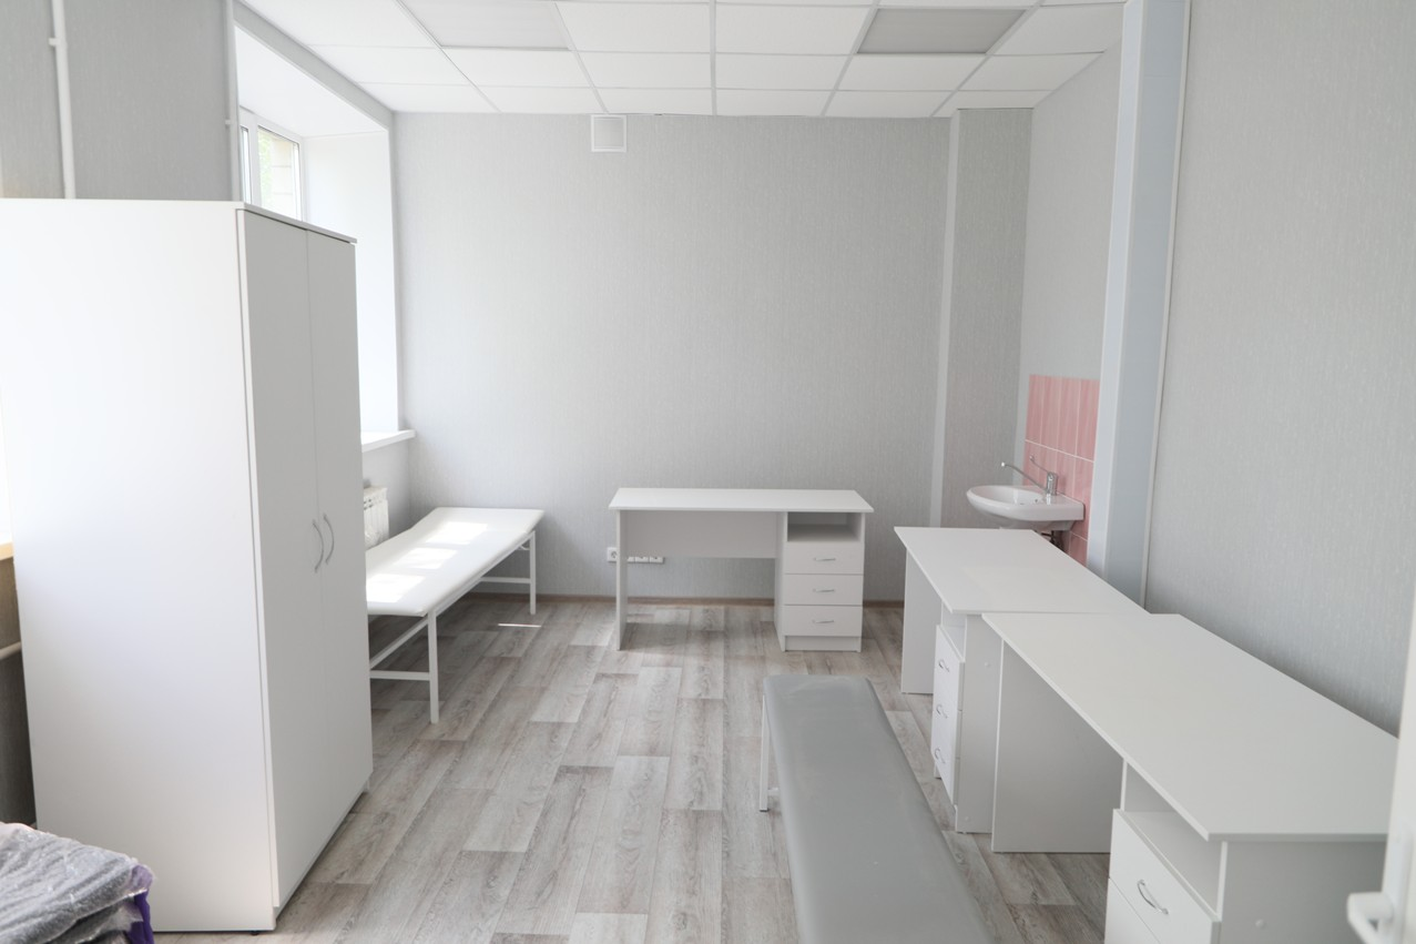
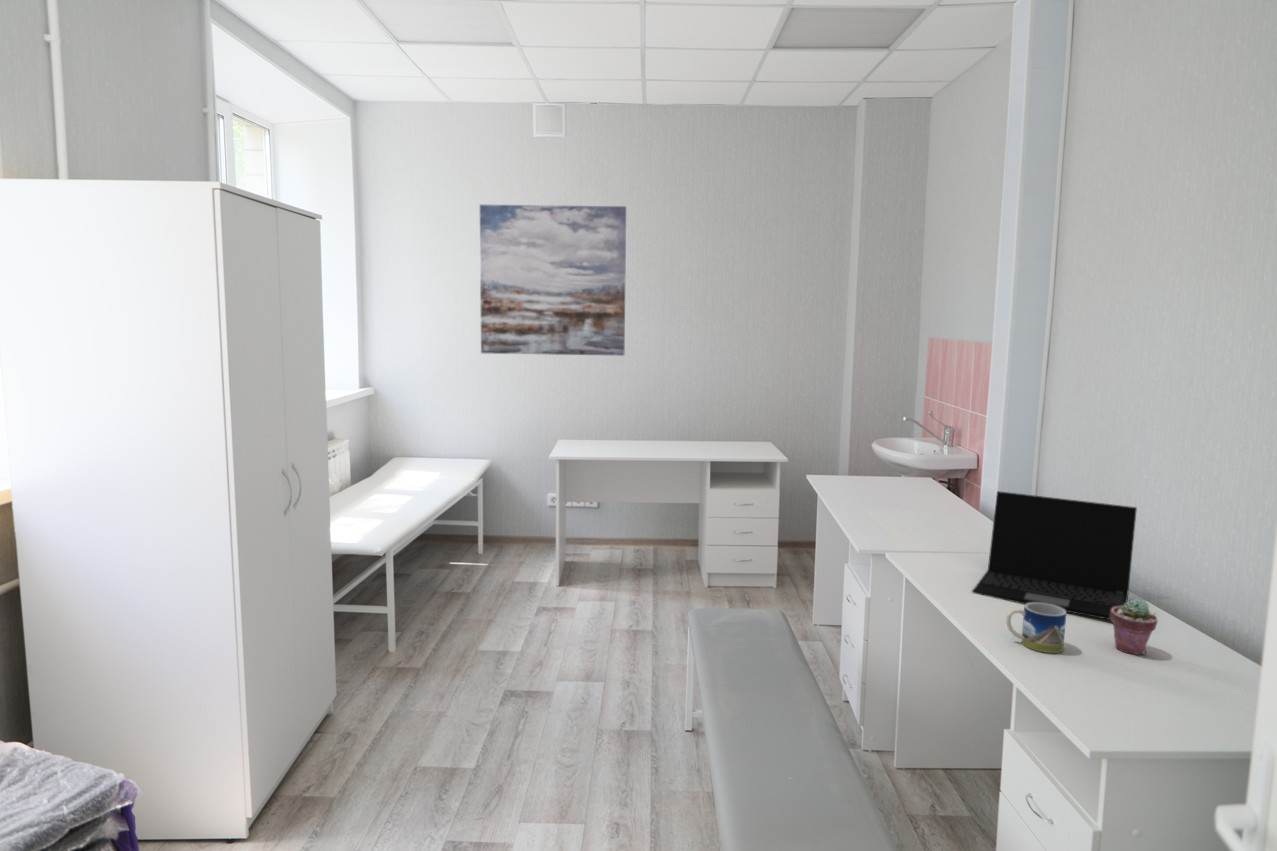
+ potted succulent (1133, 624)
+ mug (1034, 626)
+ laptop (1055, 550)
+ wall art (552, 280)
